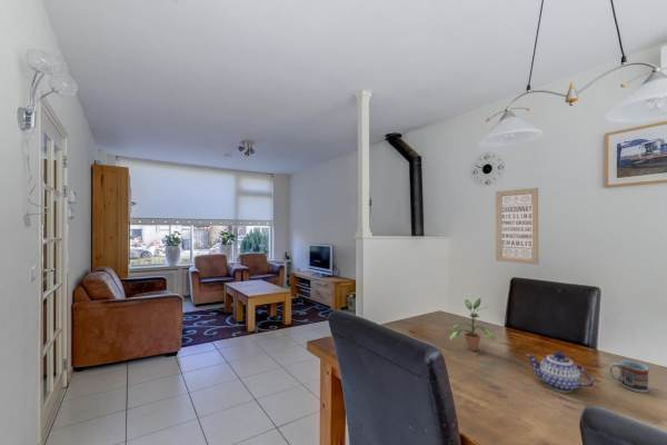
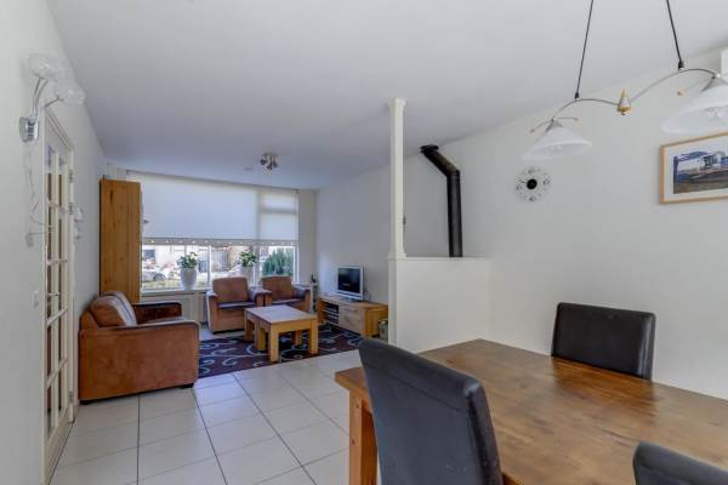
- wall art (516, 226)
- potted plant (472, 323)
- teapot (558, 368)
- cup (628, 375)
